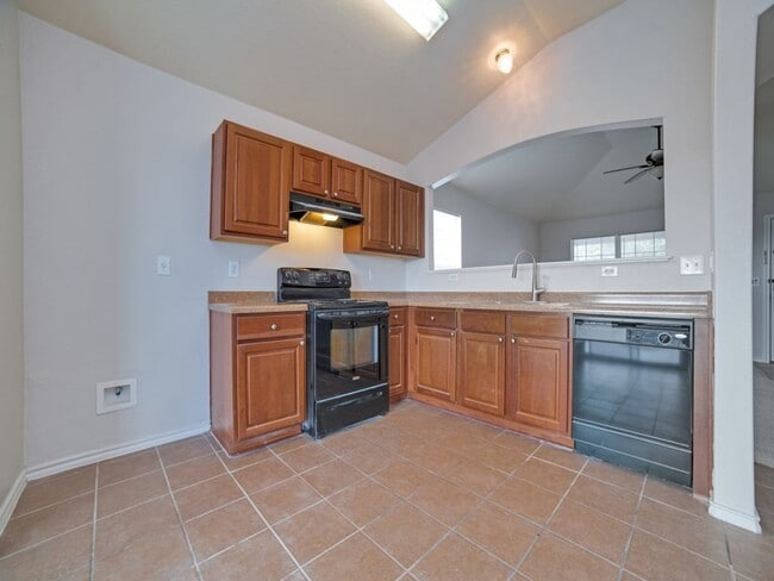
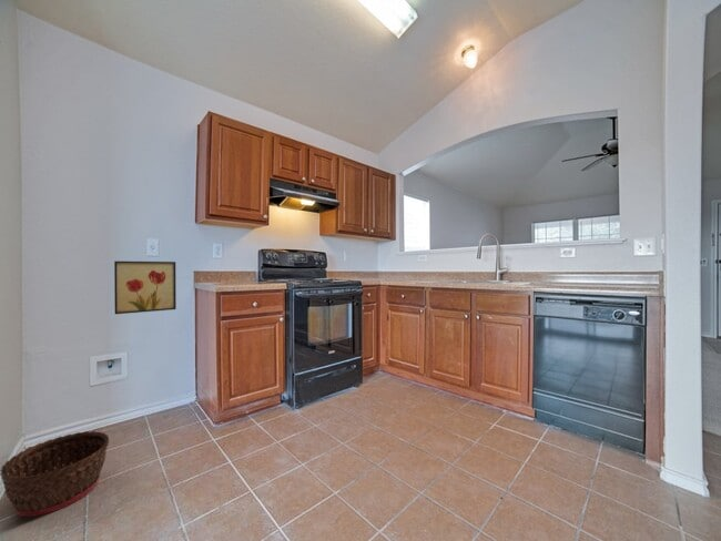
+ basket (59, 471)
+ wall art (146, 286)
